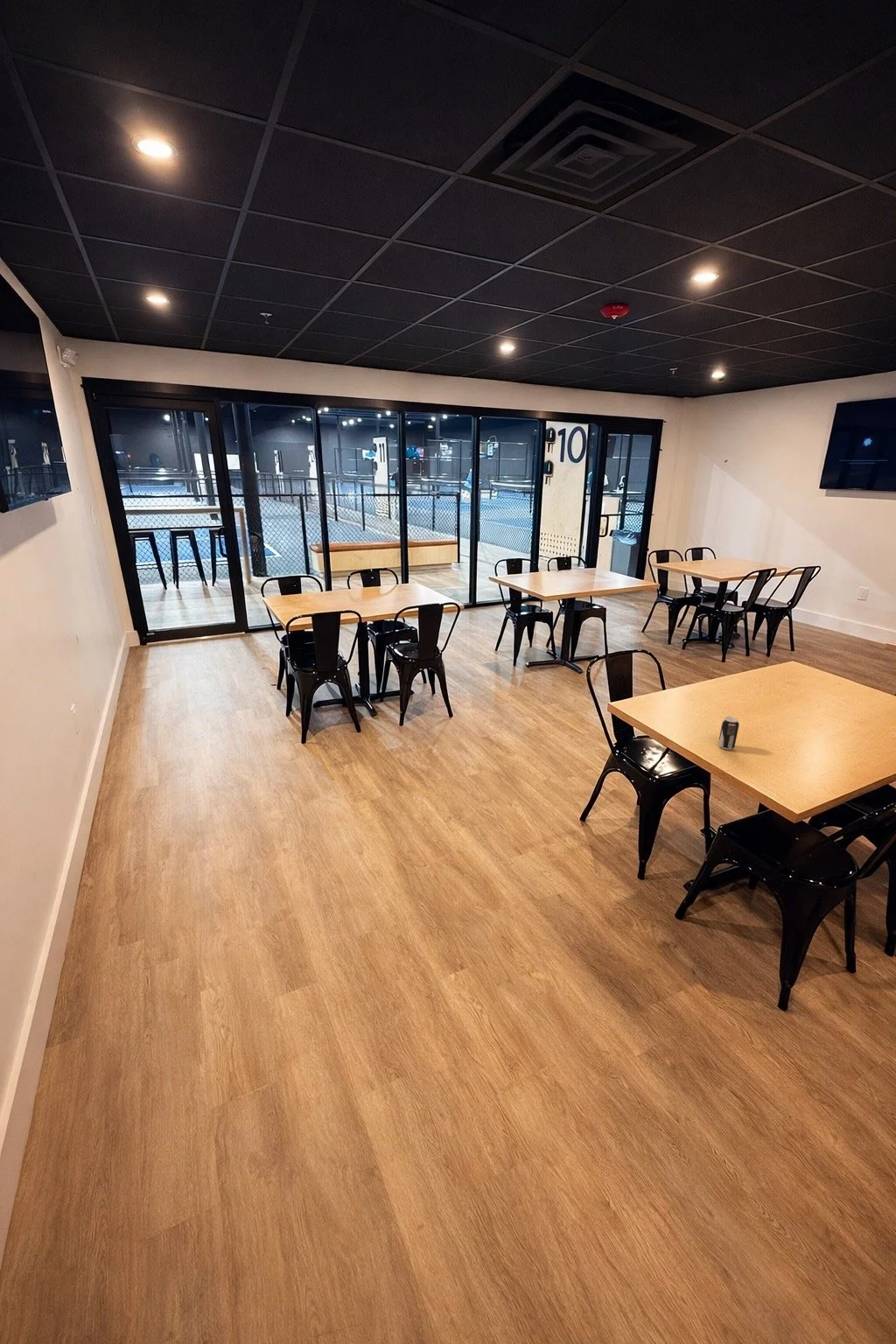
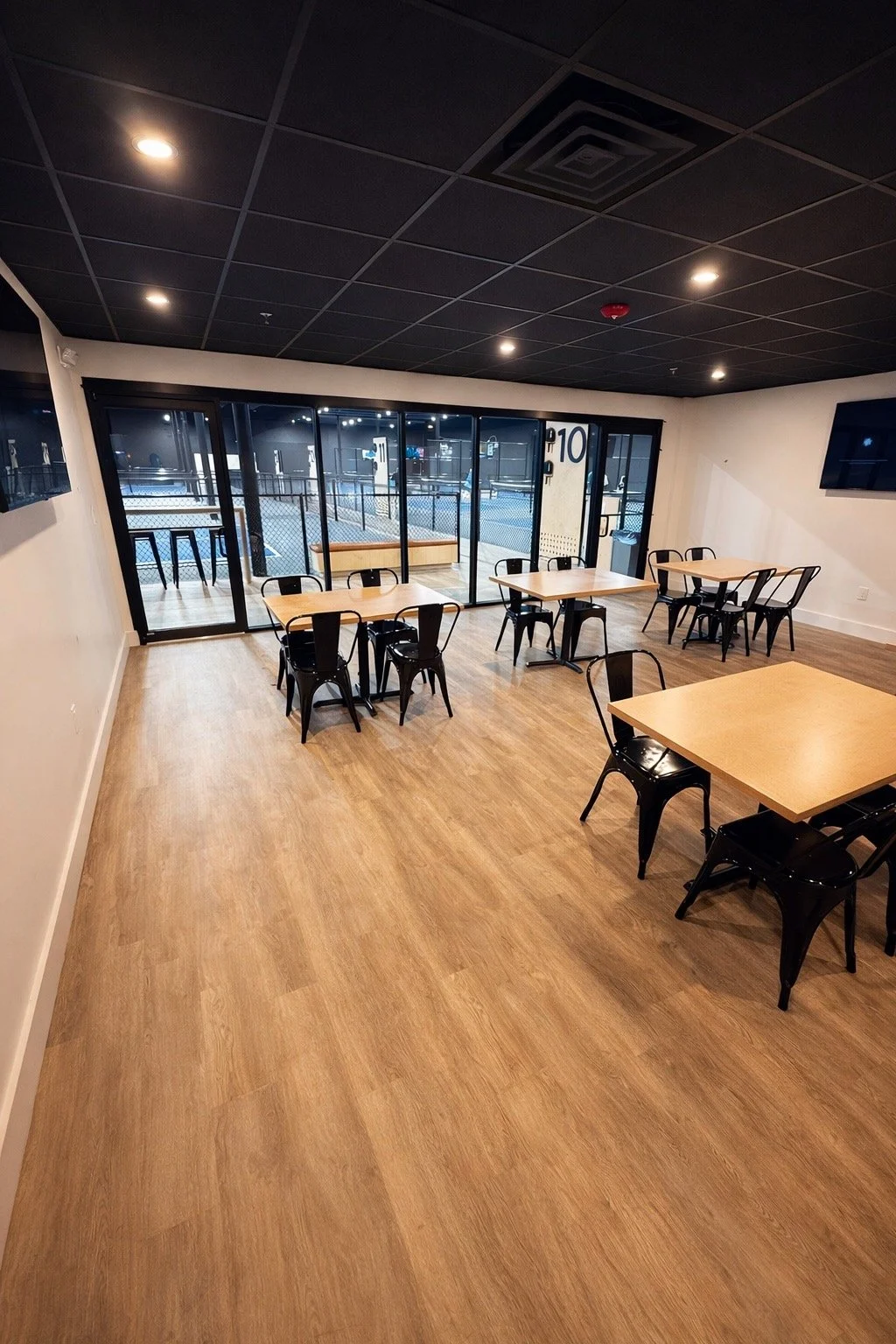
- beverage can (728, 733)
